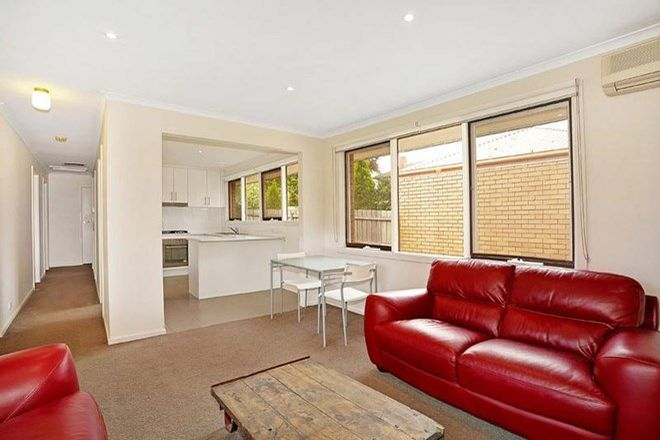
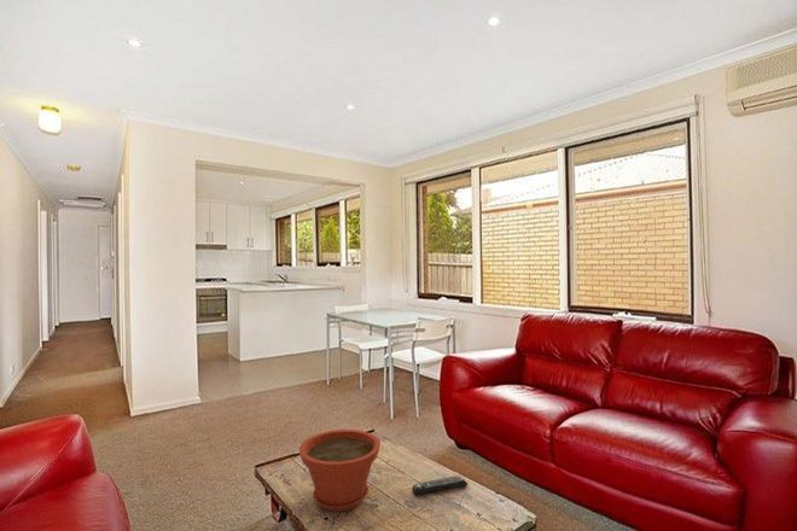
+ remote control (440, 485)
+ plant pot (341, 472)
